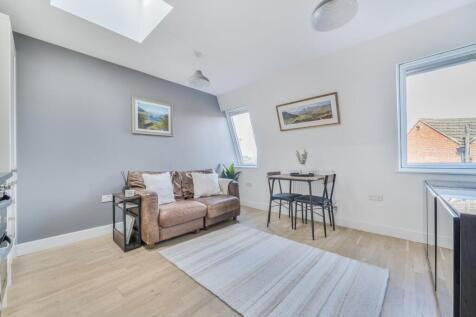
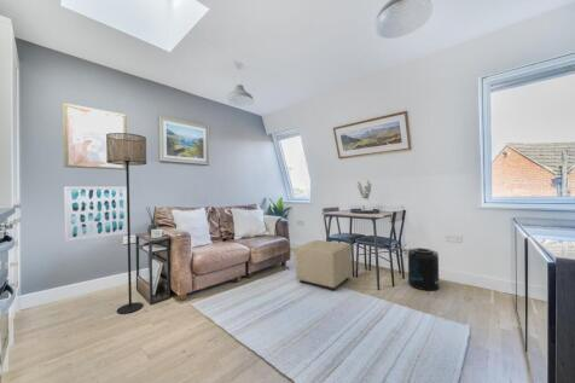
+ ottoman (324, 262)
+ wall art (98, 211)
+ wall art (97, 139)
+ supplement container (423, 267)
+ floor lamp (128, 222)
